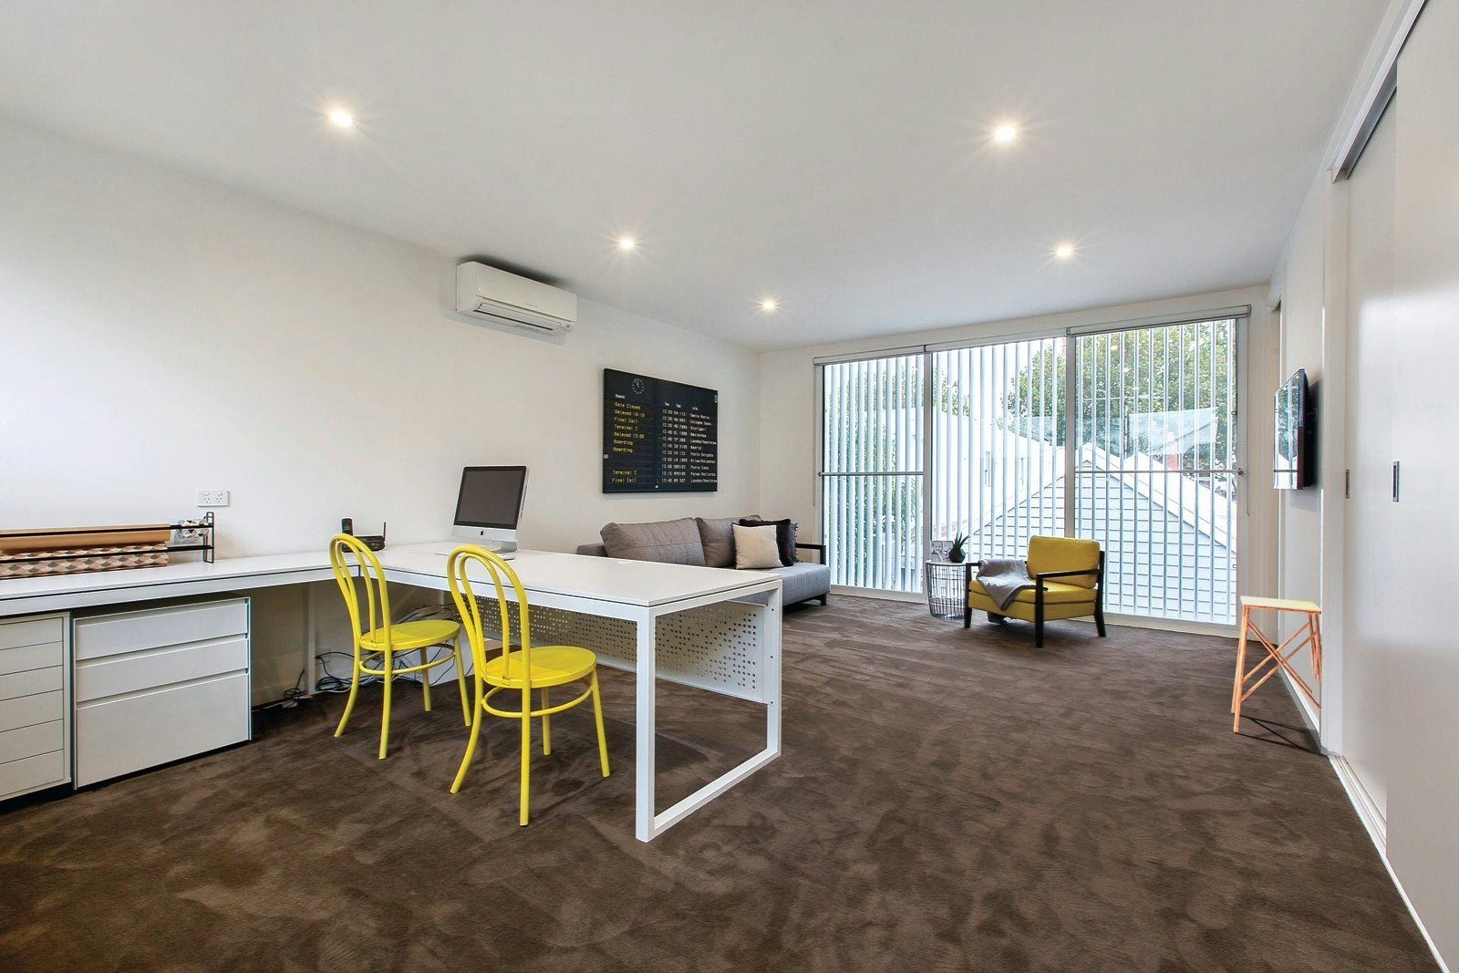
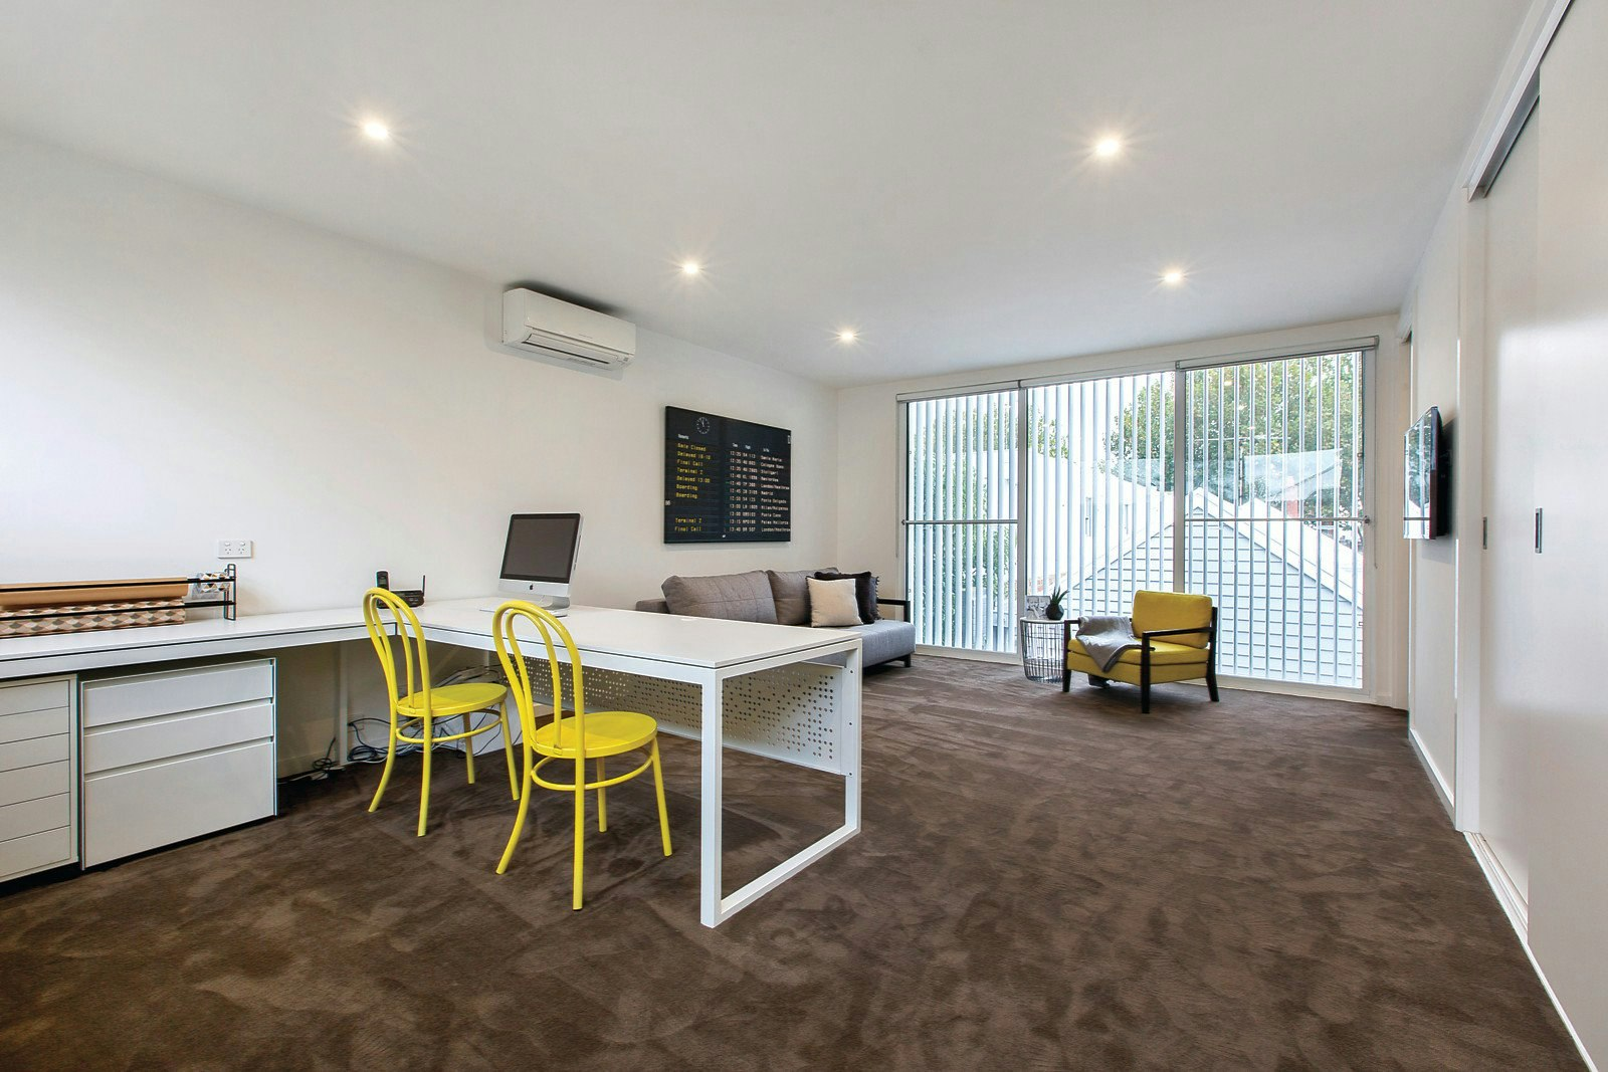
- side table (1279, 666)
